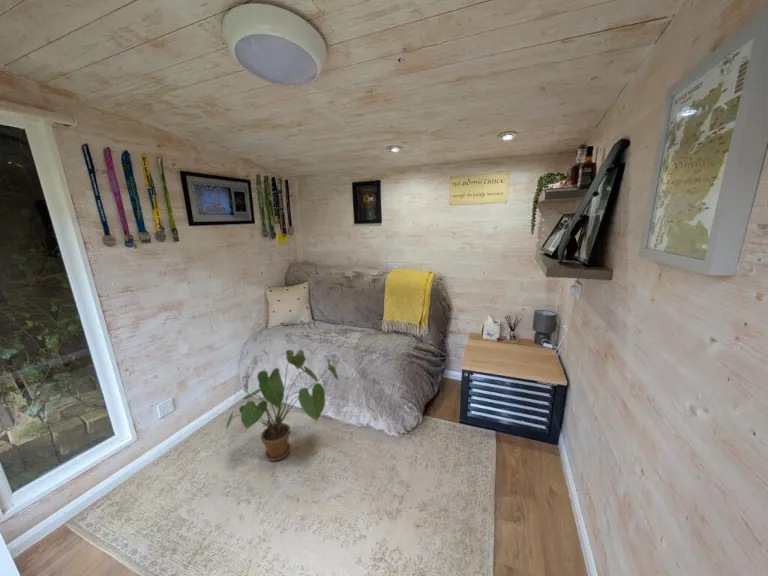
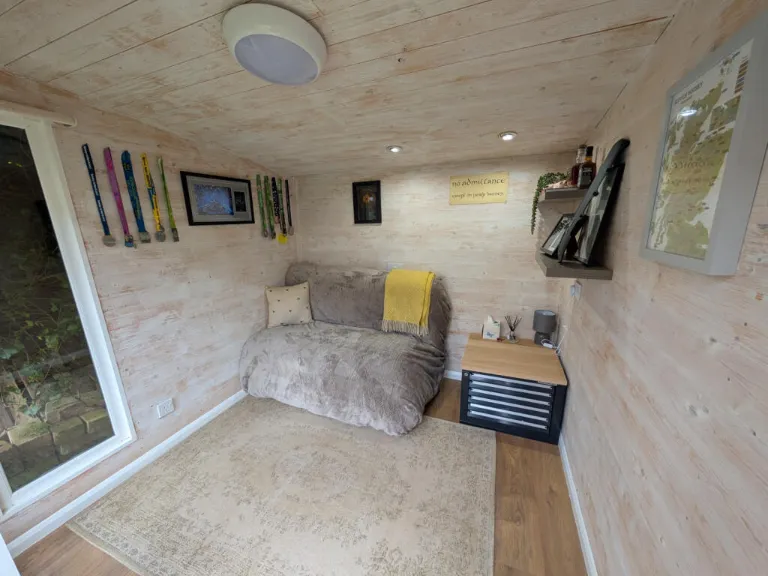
- house plant (288, 405)
